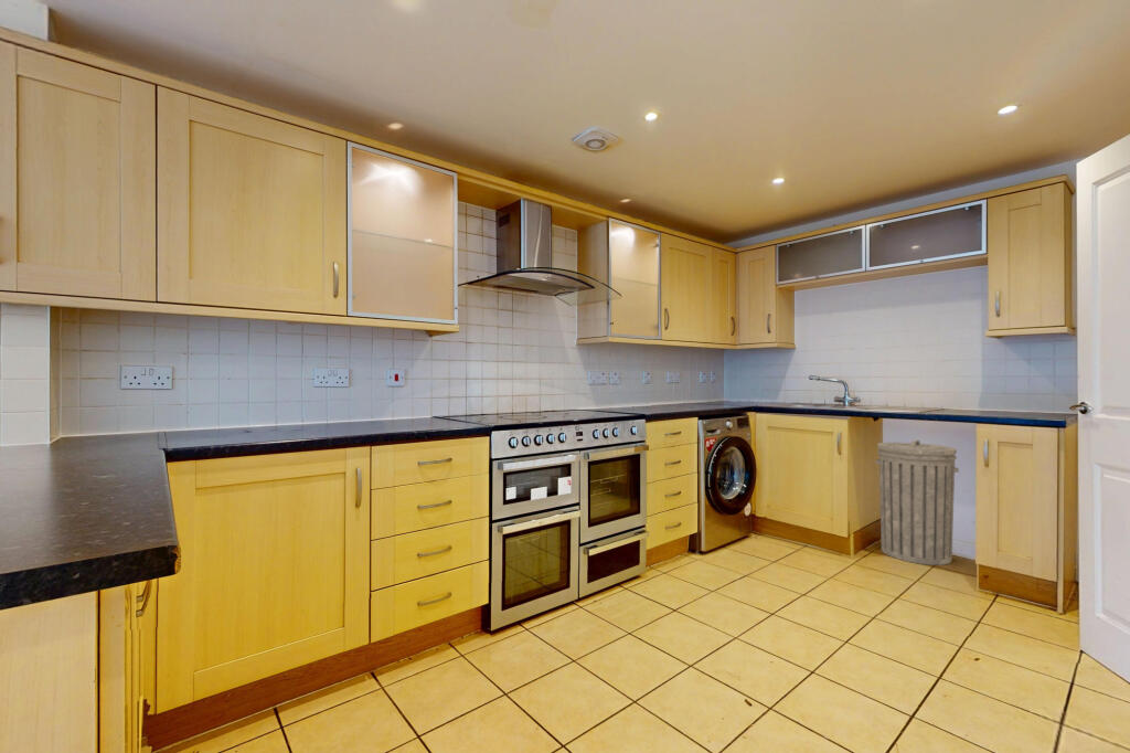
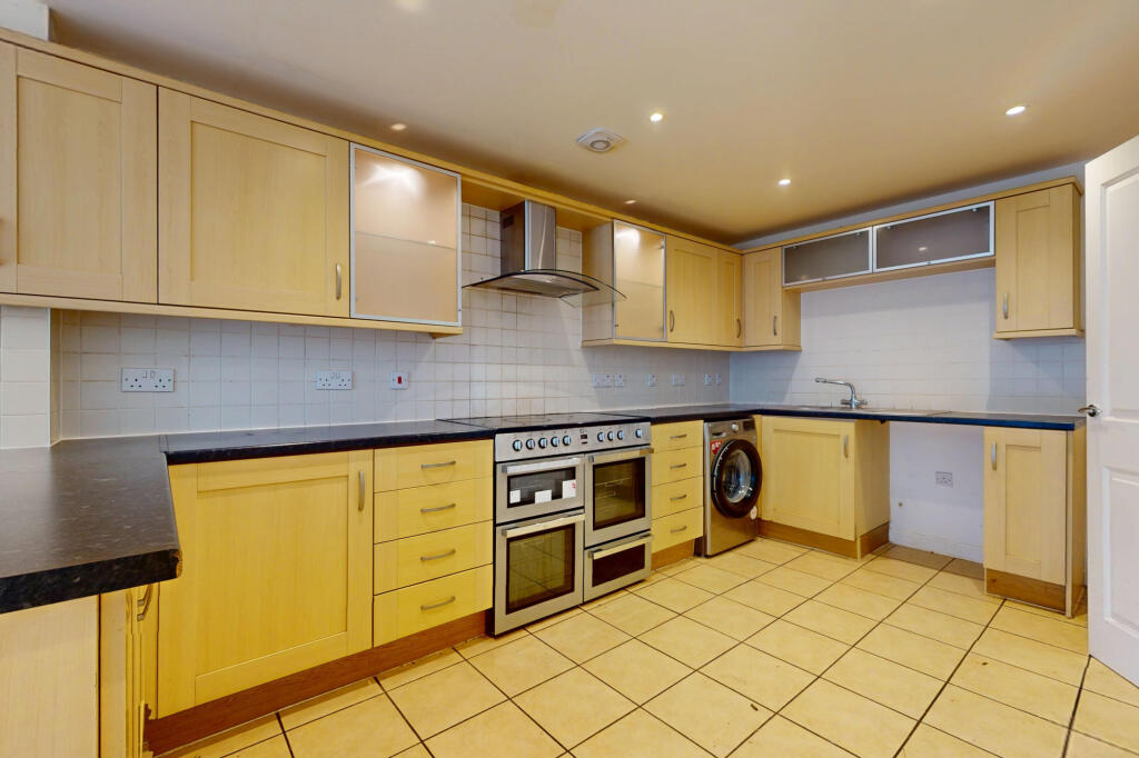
- trash can (915, 497)
